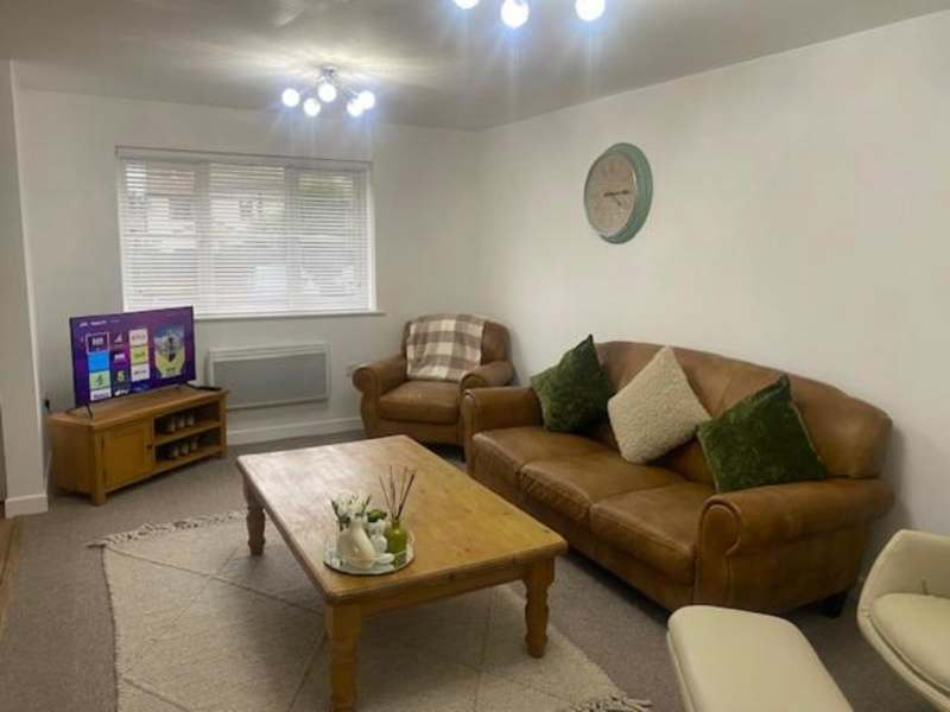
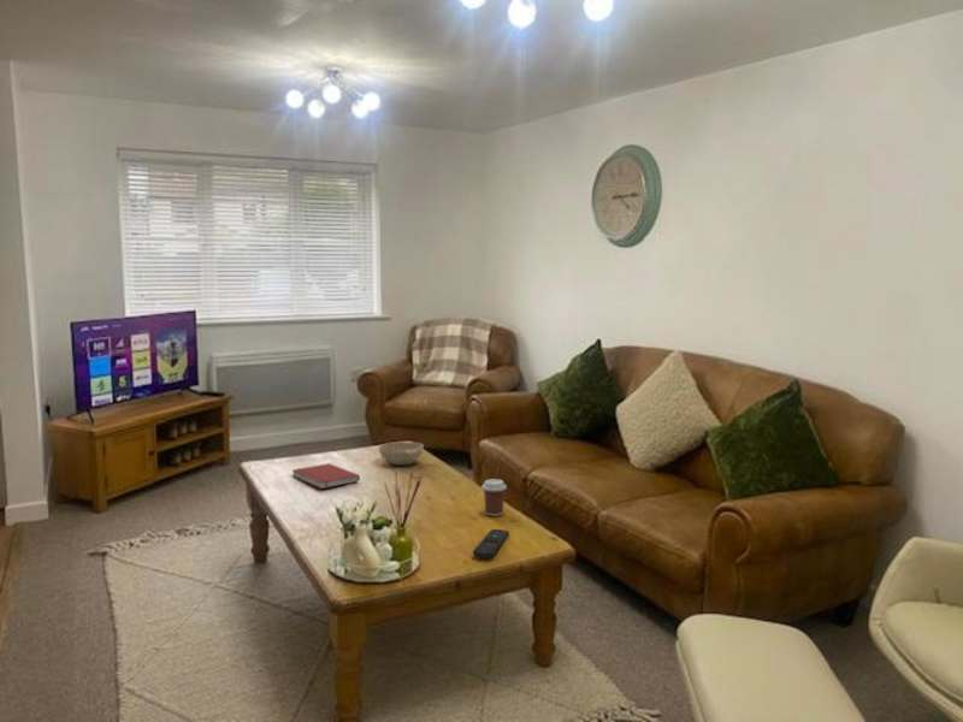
+ decorative bowl (401, 454)
+ book (325, 474)
+ coffee cup (494, 497)
+ remote control (491, 543)
